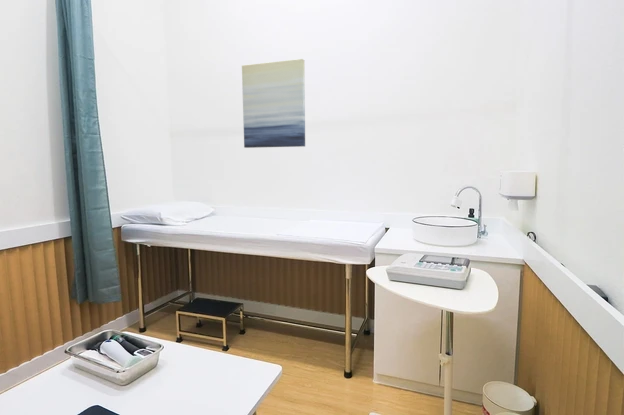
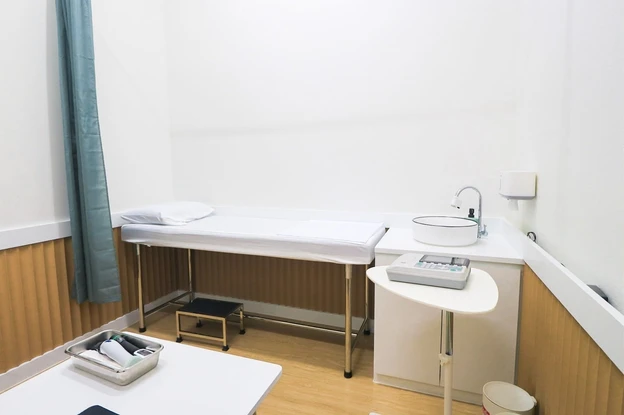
- wall art (273, 105)
